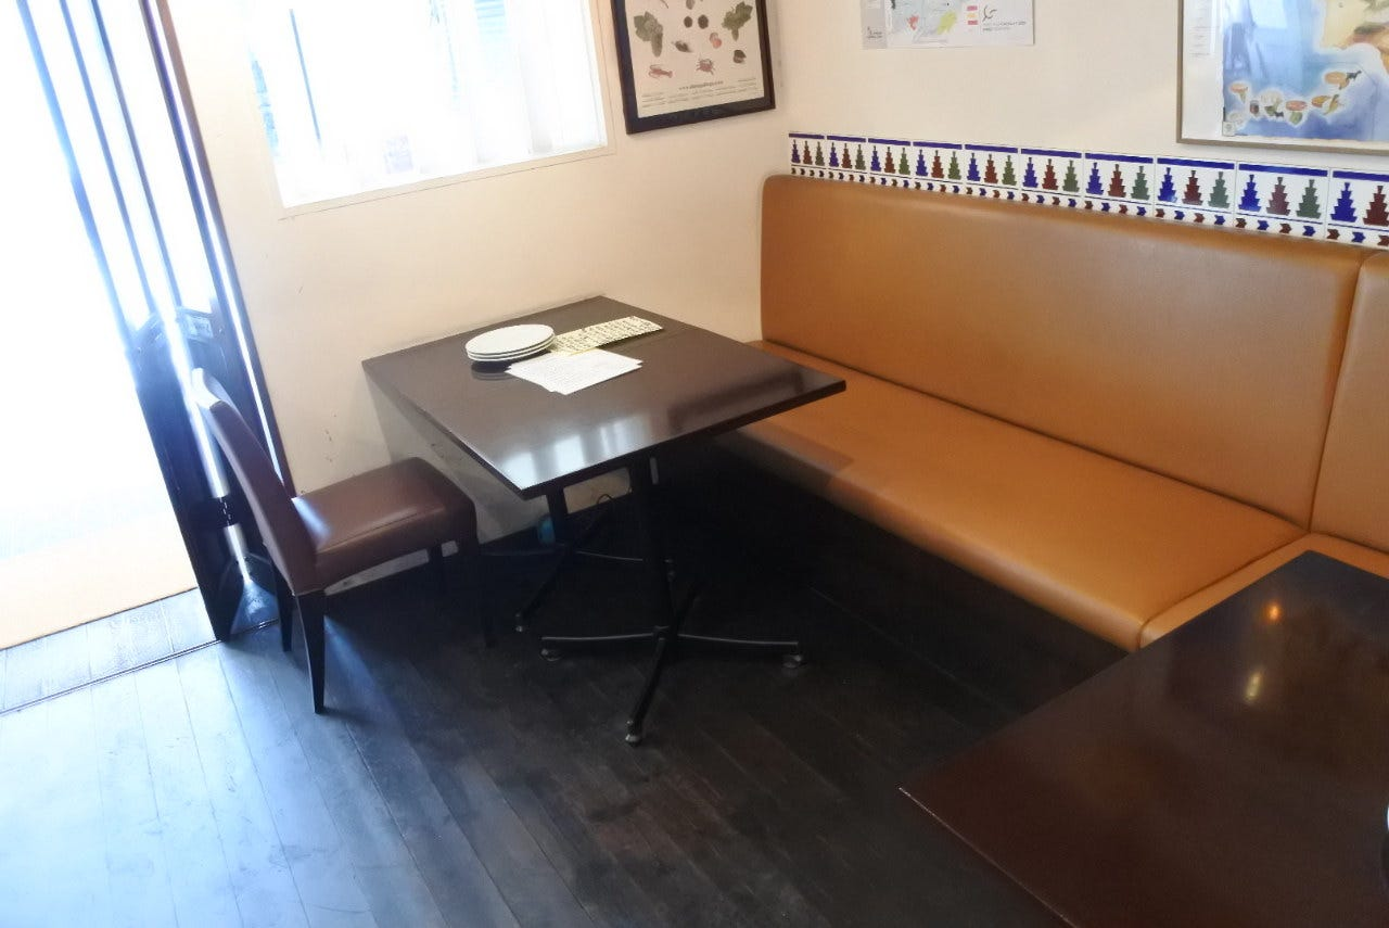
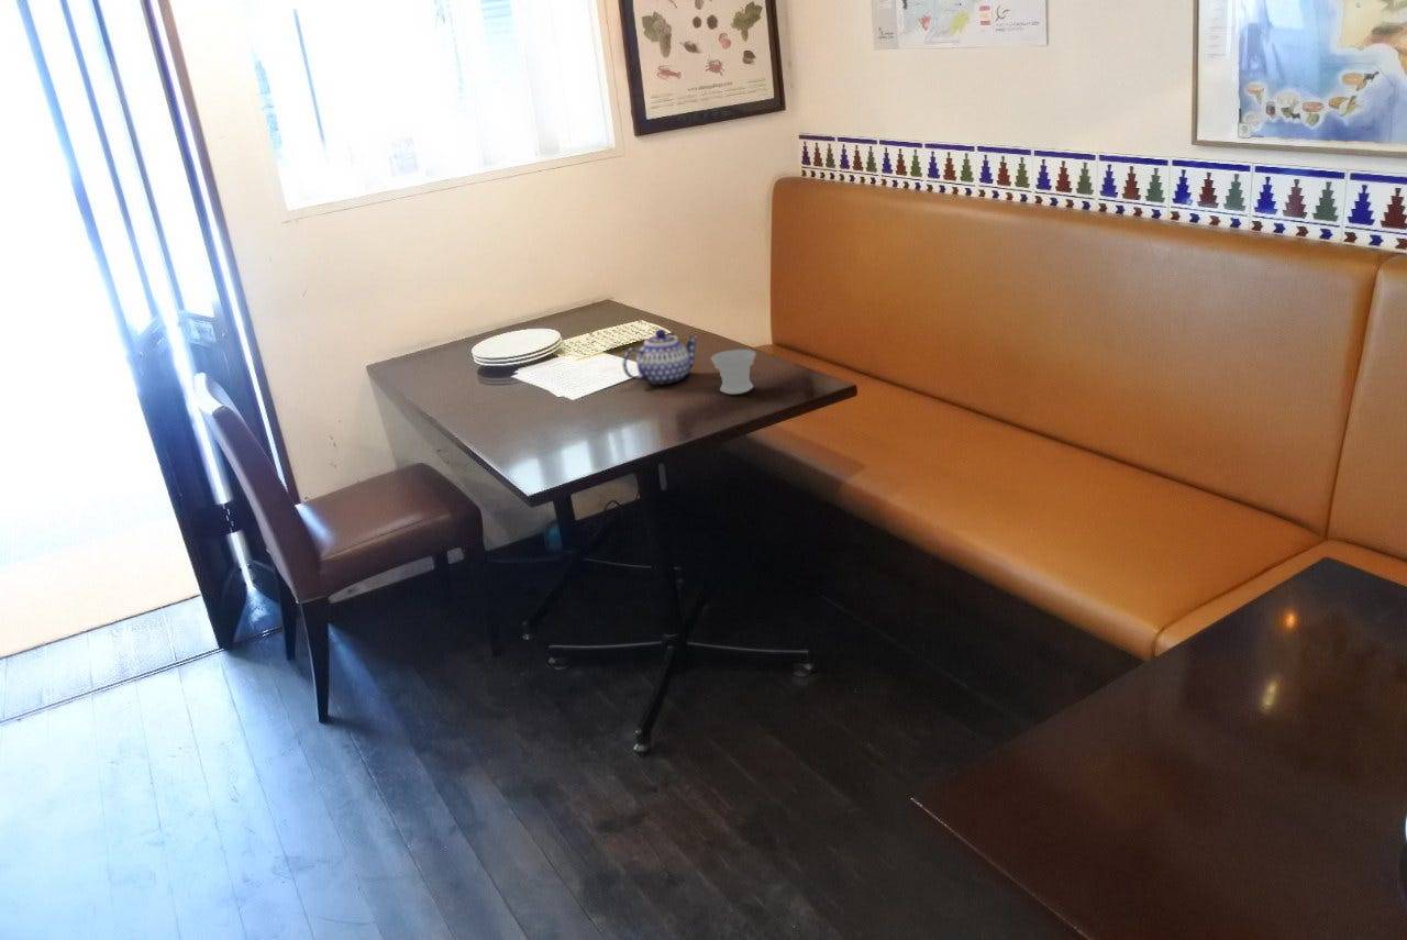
+ cup (734, 373)
+ teapot (661, 354)
